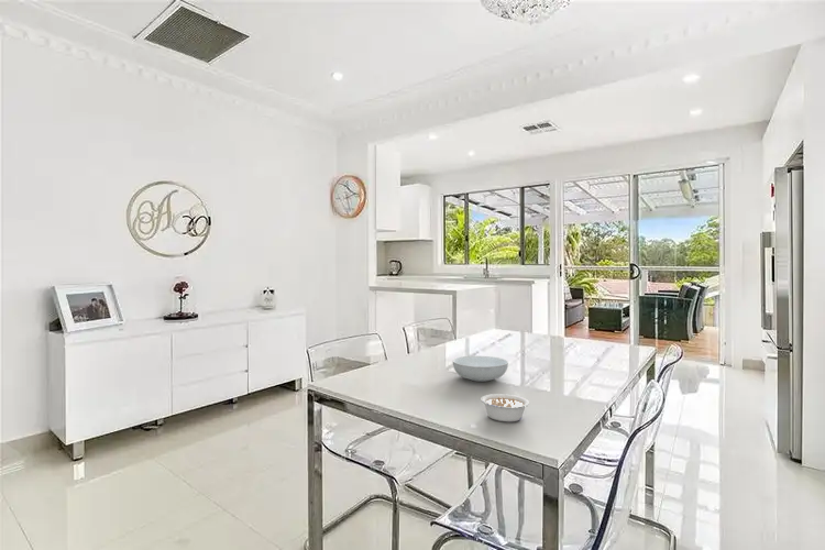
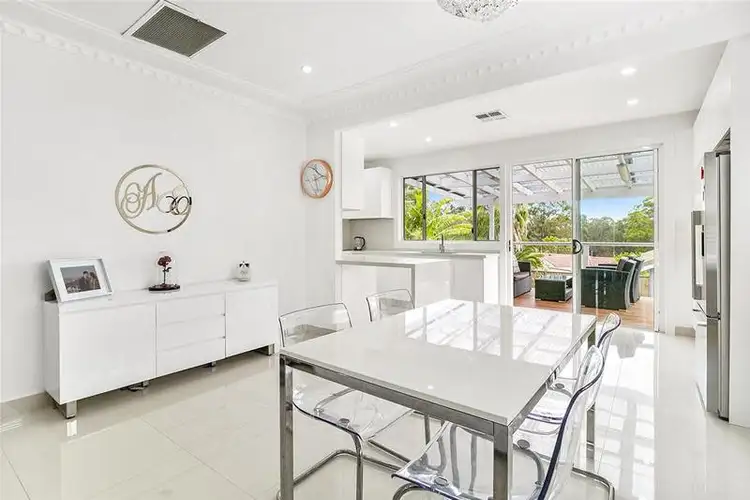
- serving bowl (480, 369)
- legume (506, 407)
